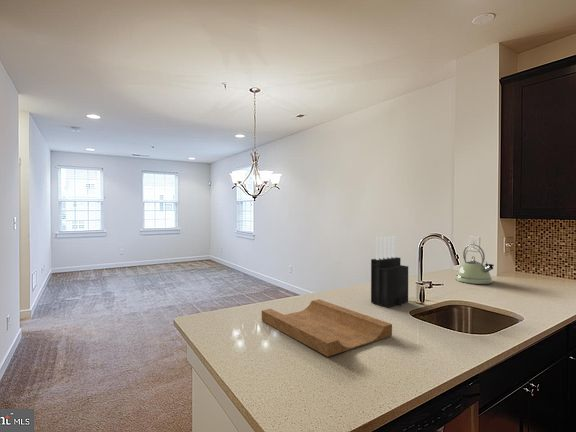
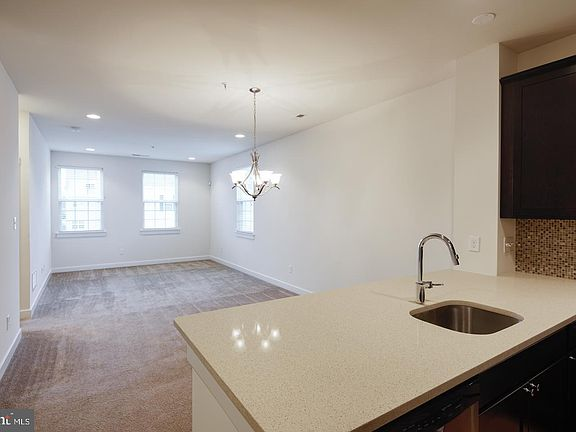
- cutting board (322, 322)
- knife block (391, 270)
- kettle (475, 262)
